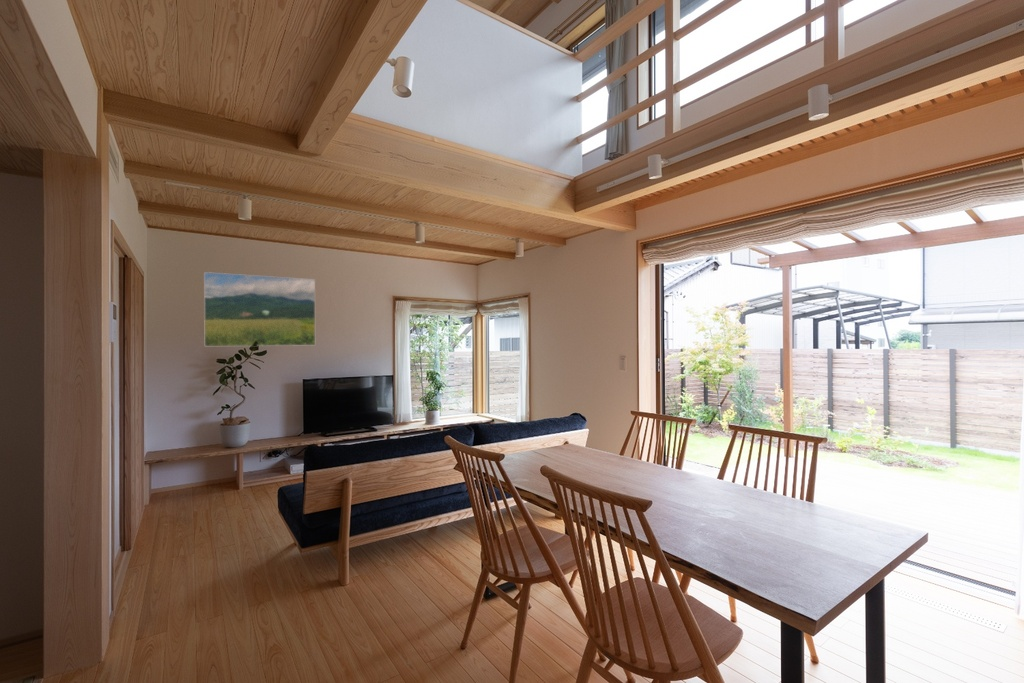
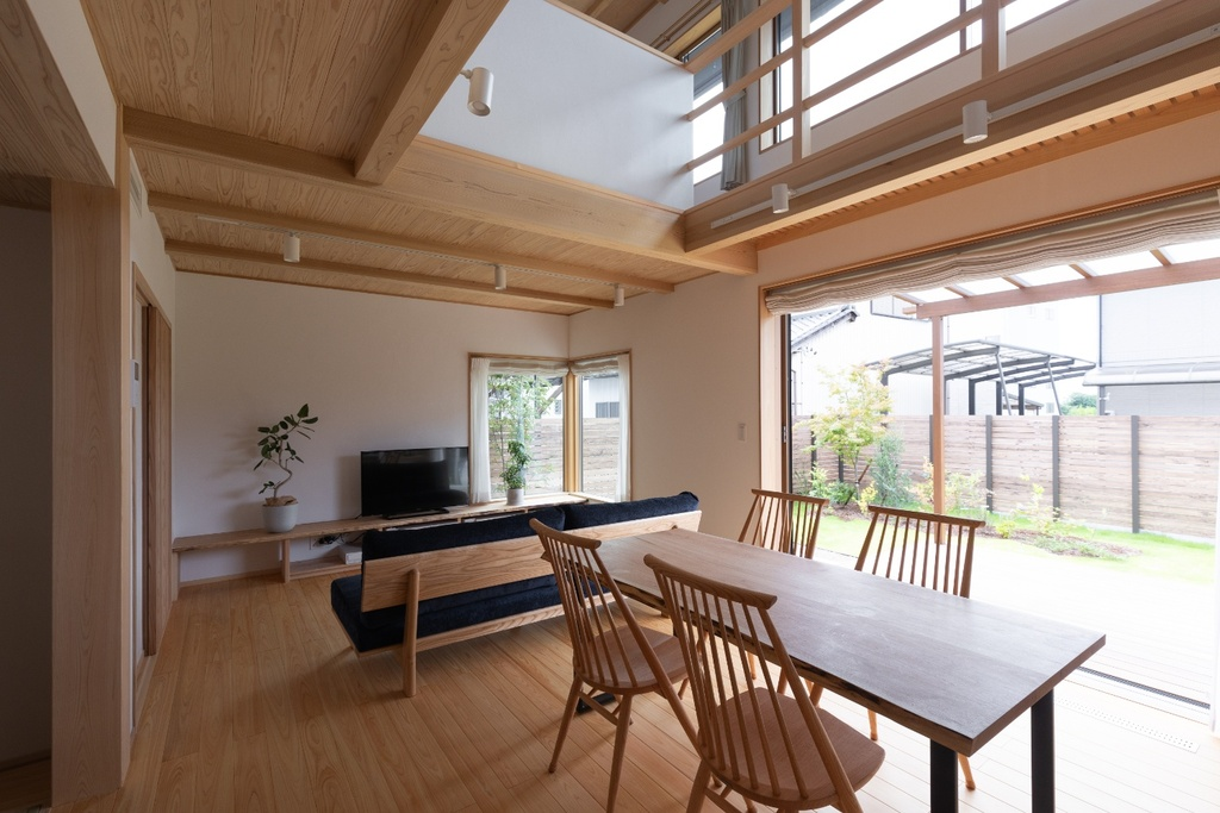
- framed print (262, 310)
